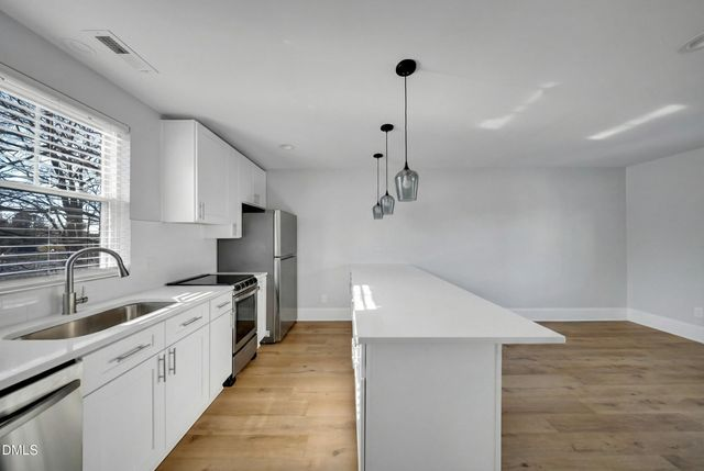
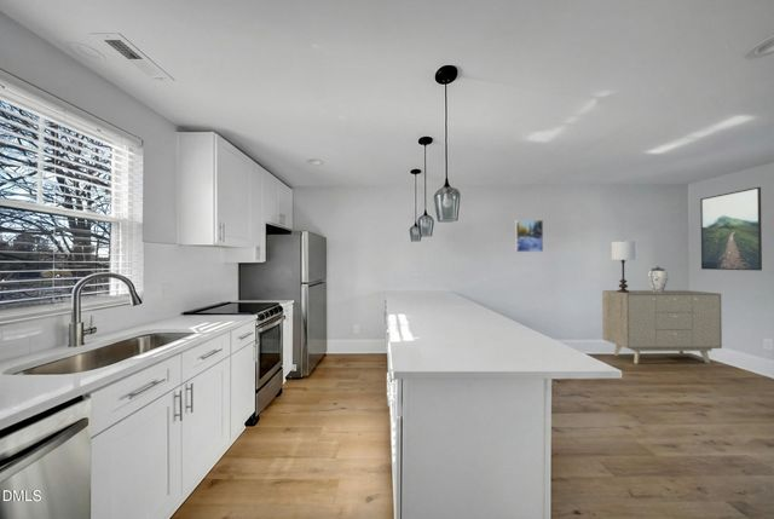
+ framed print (728, 231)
+ sideboard (659, 325)
+ decorative urn (658, 278)
+ lamp (623, 266)
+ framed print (528, 236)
